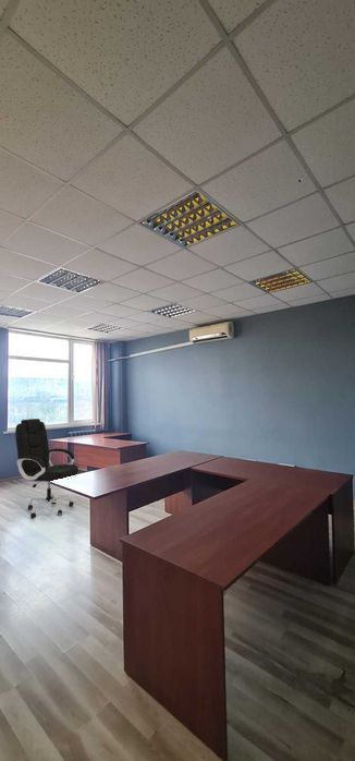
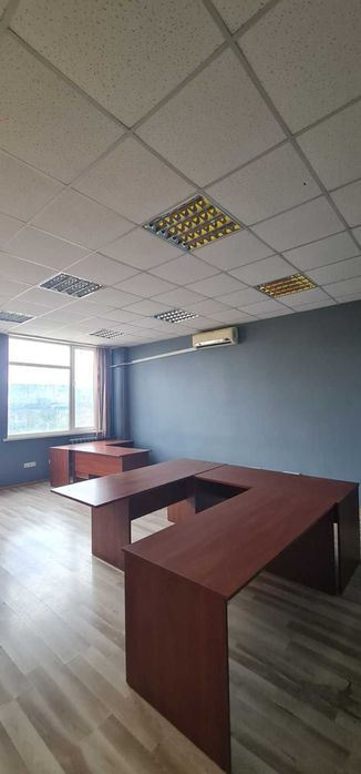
- office chair (47, 463)
